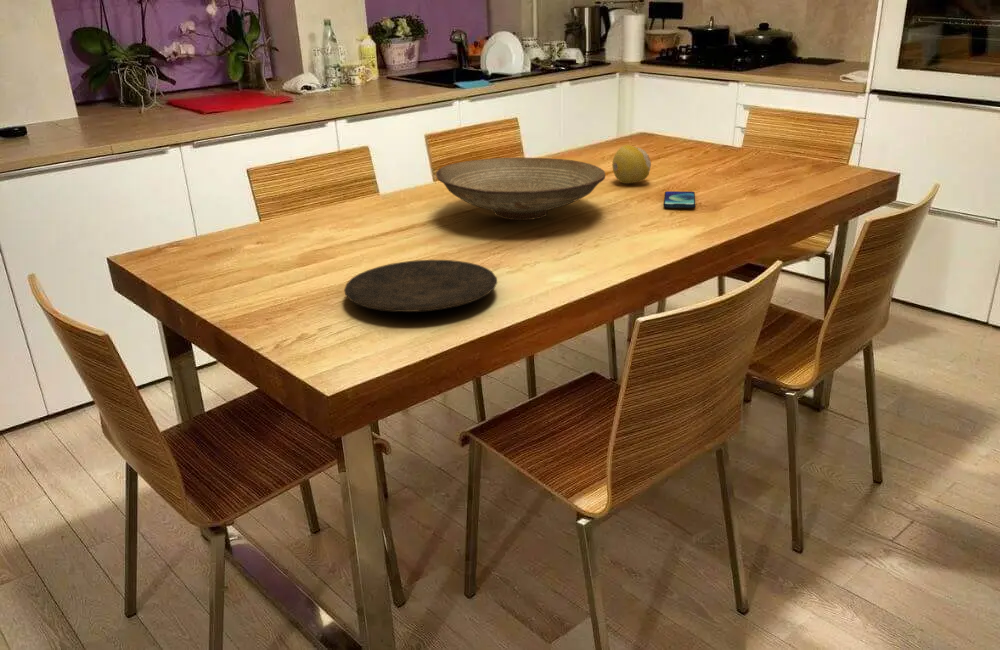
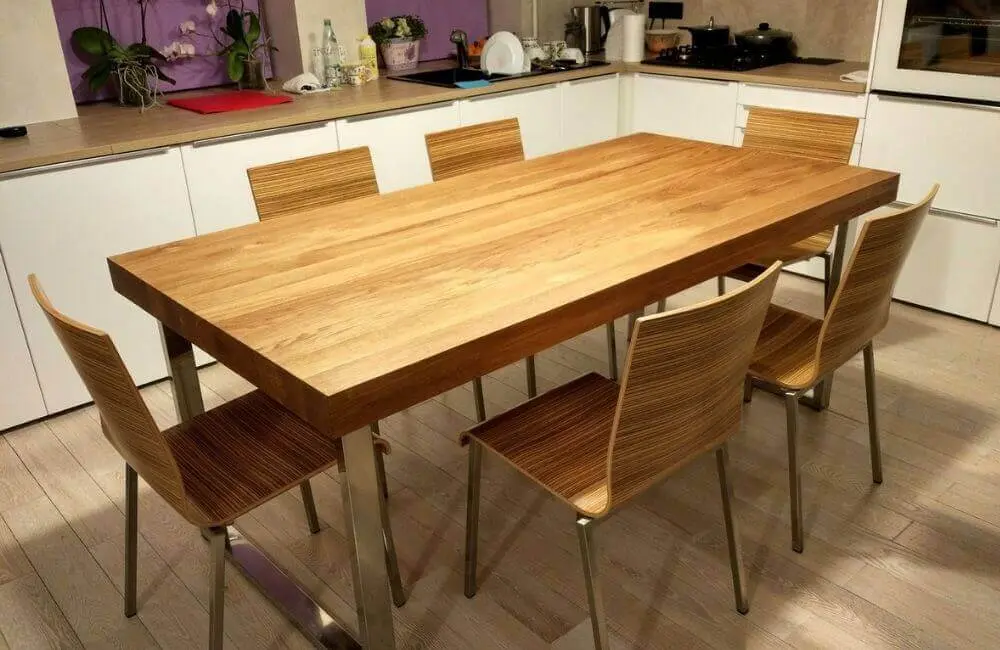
- fruit (631, 164)
- smartphone (679, 199)
- plate (421, 288)
- decorative bowl (520, 192)
